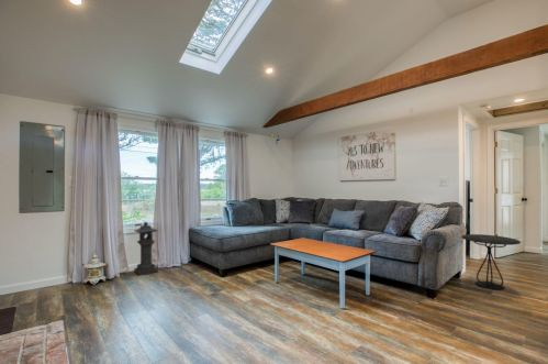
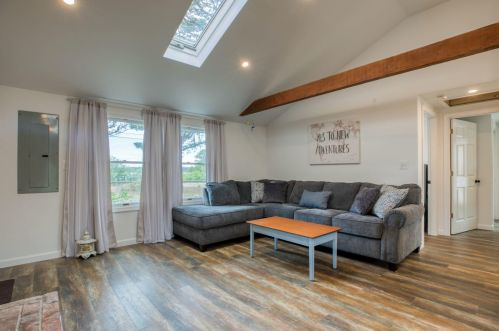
- stone lantern (145, 246)
- side table (489, 262)
